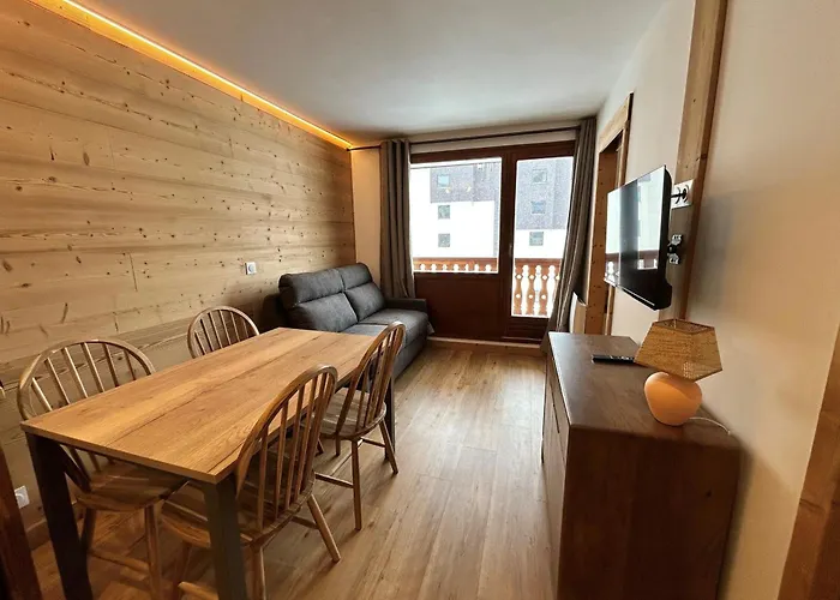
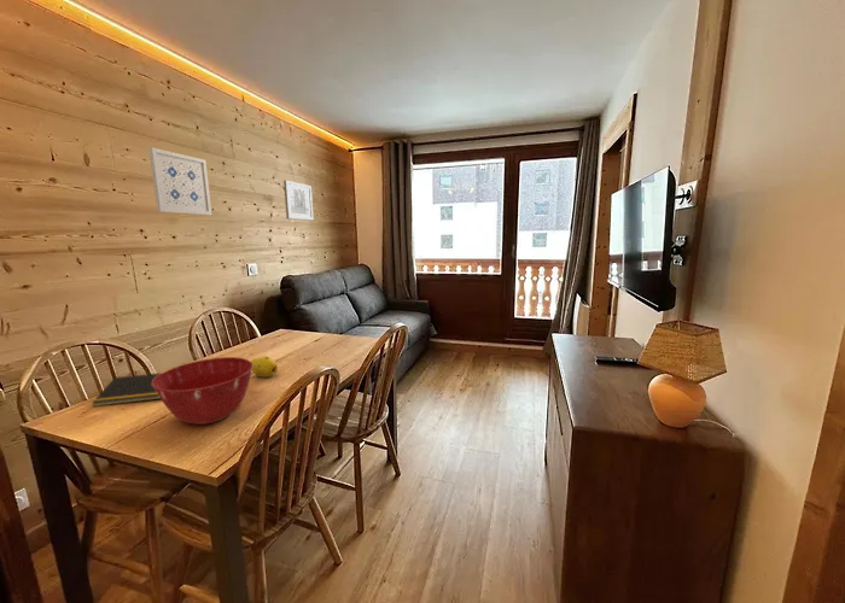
+ fruit (262, 365)
+ notepad (140, 387)
+ wall art (182, 183)
+ mixing bowl (208, 393)
+ wall art (299, 201)
